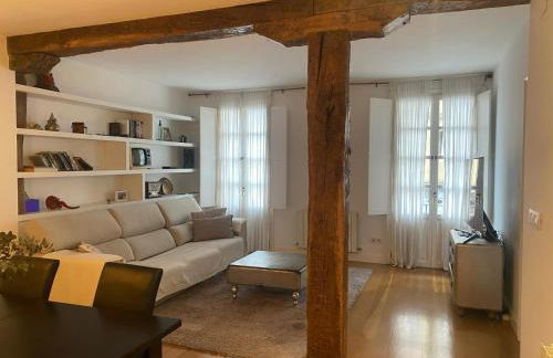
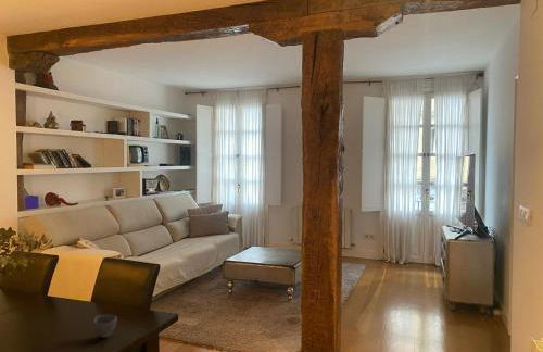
+ cup (102, 326)
